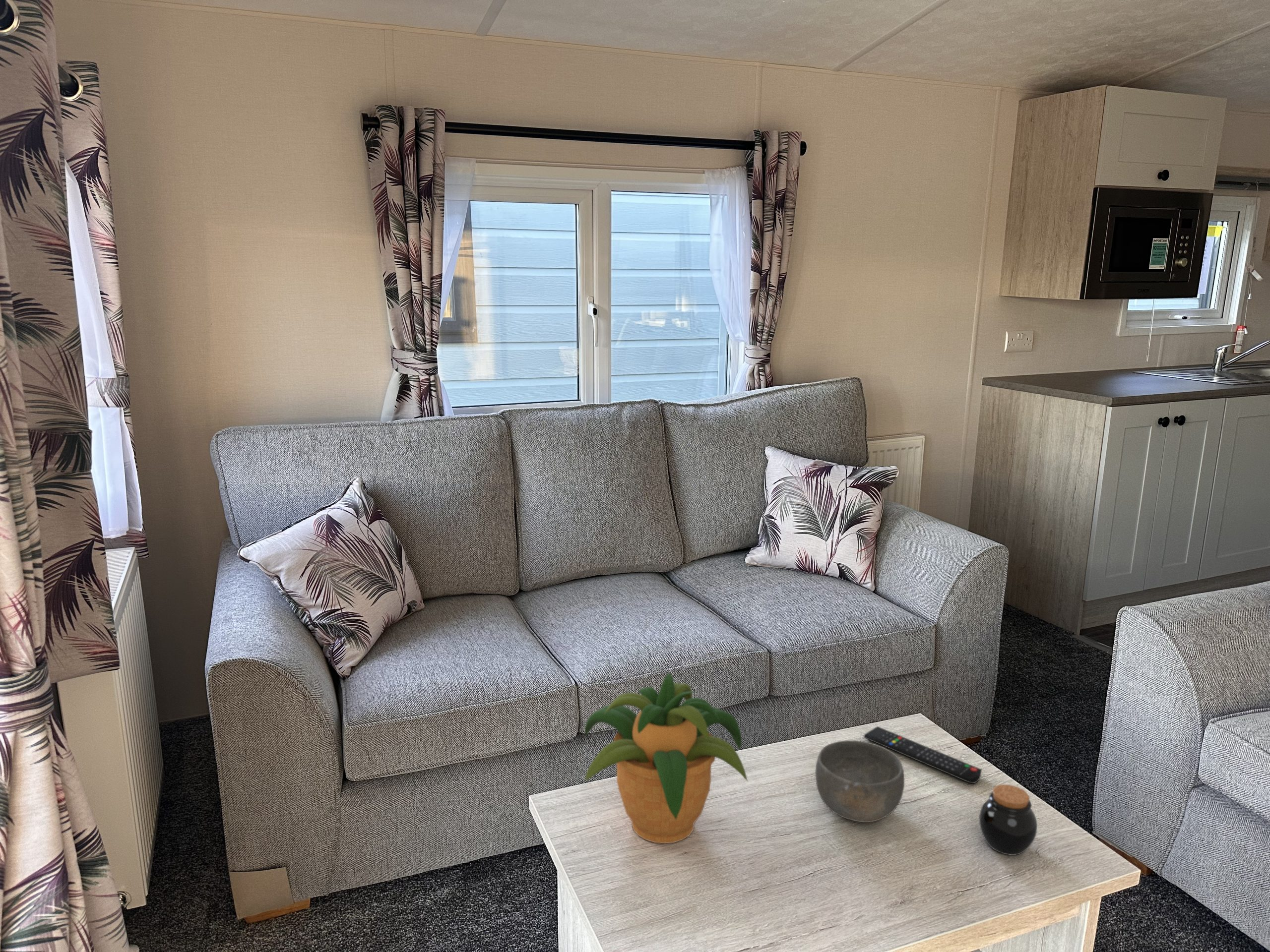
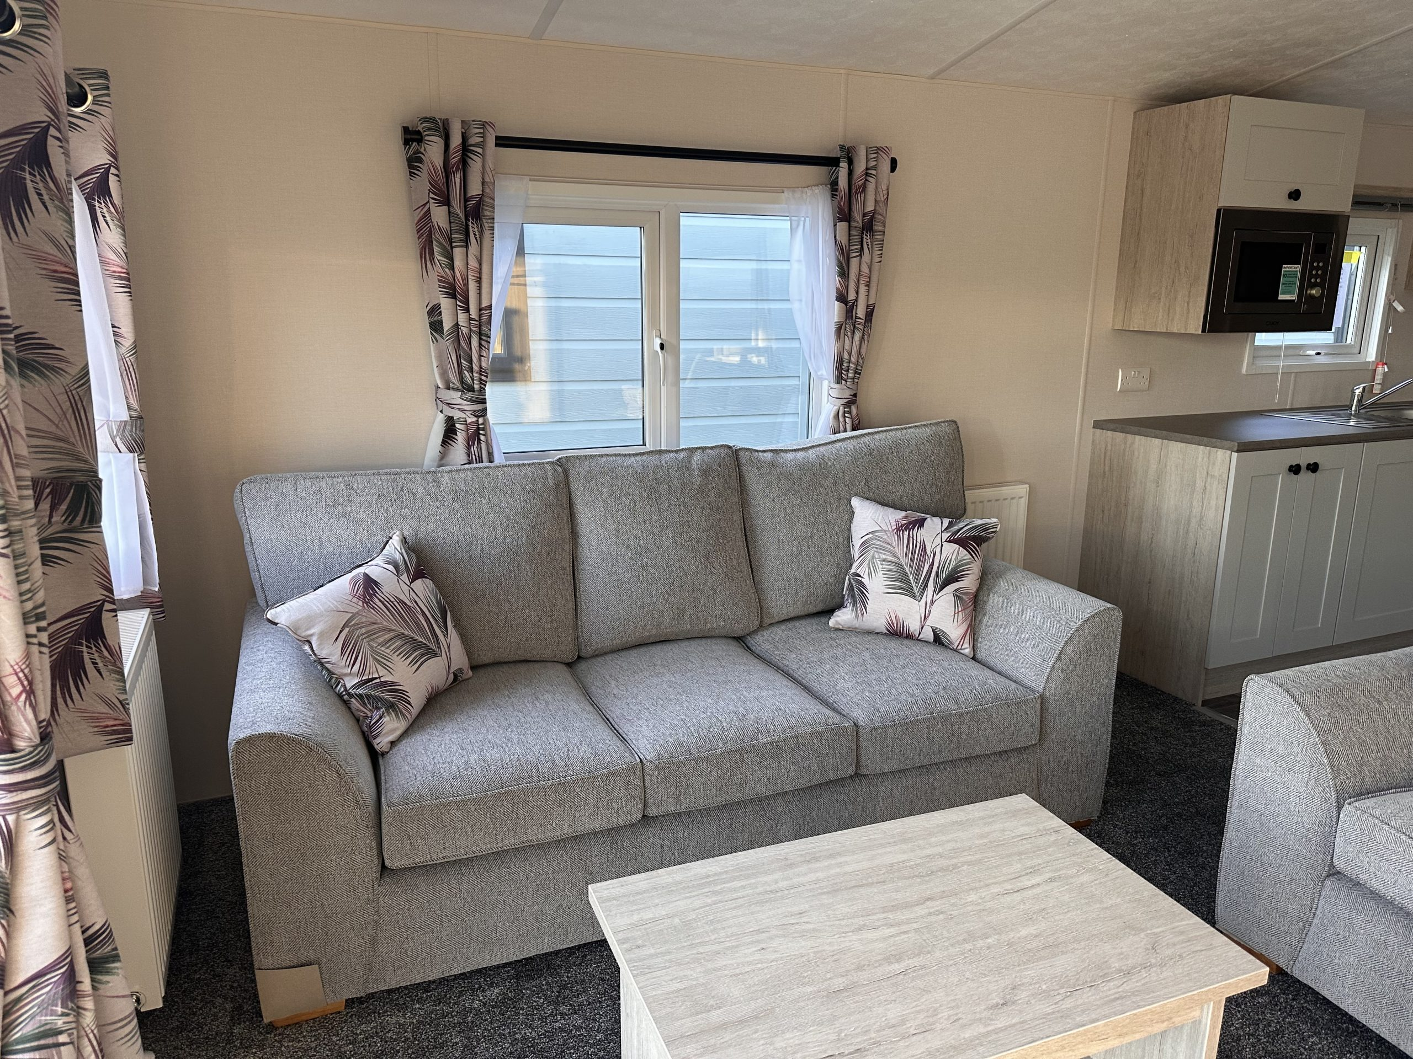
- potted plant (665, 760)
- bowl (859, 785)
- remote control (922, 755)
- jar (1008, 819)
